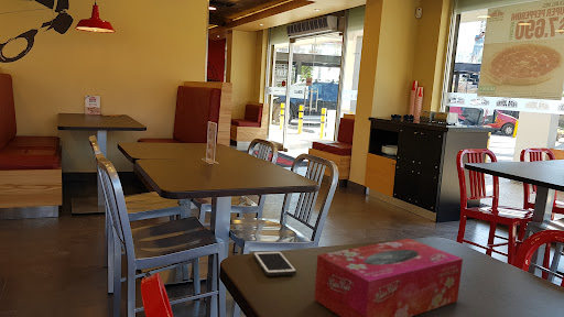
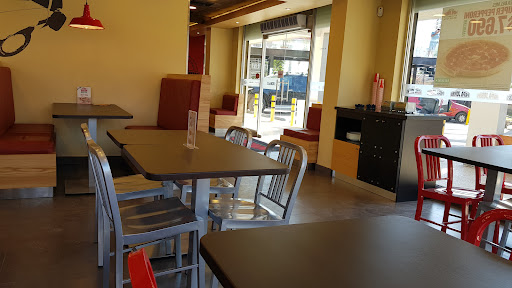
- tissue box (389, 278)
- cell phone (273, 262)
